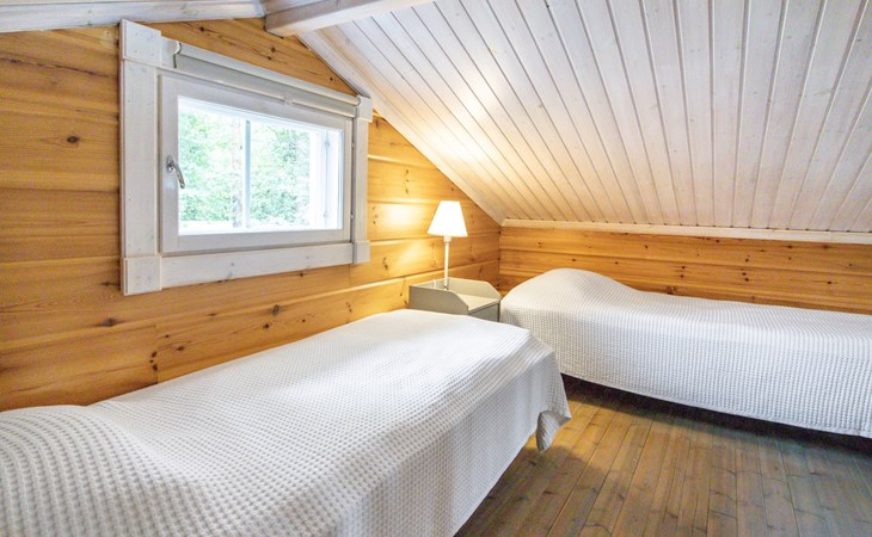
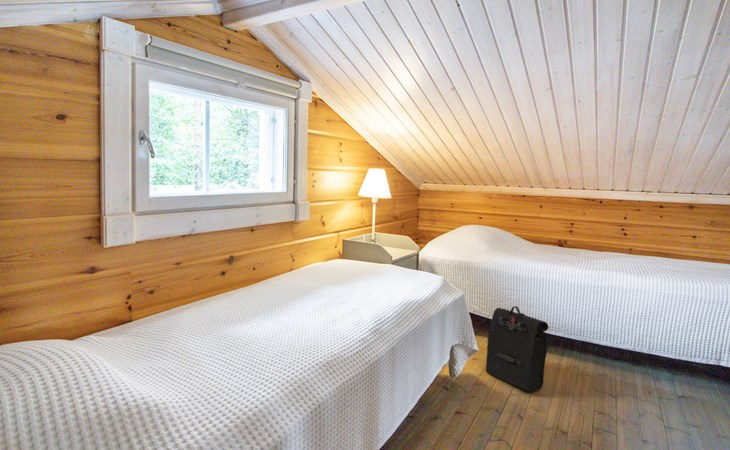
+ backpack (515, 343)
